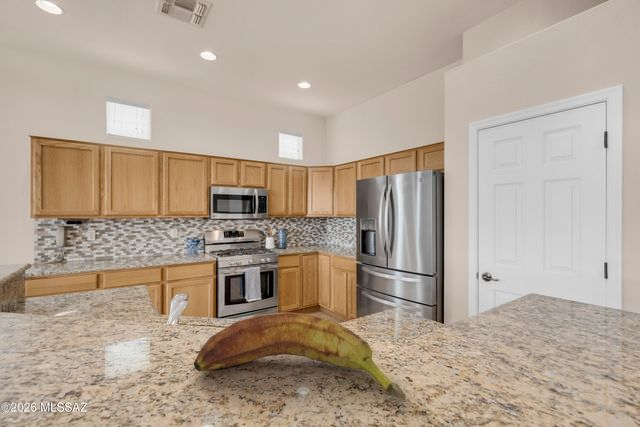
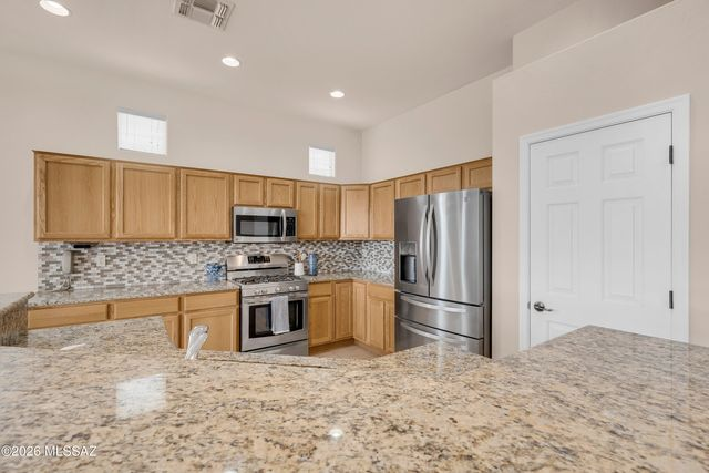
- banana (293, 348)
